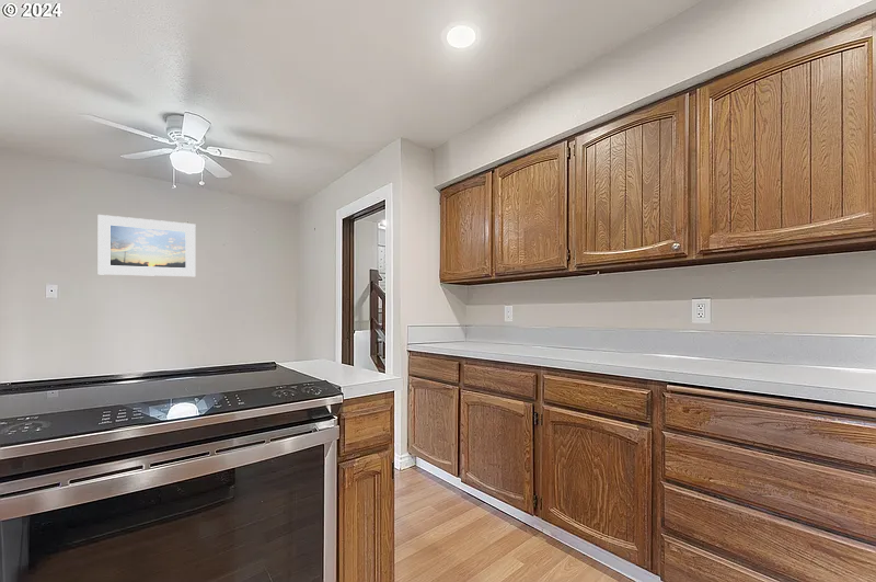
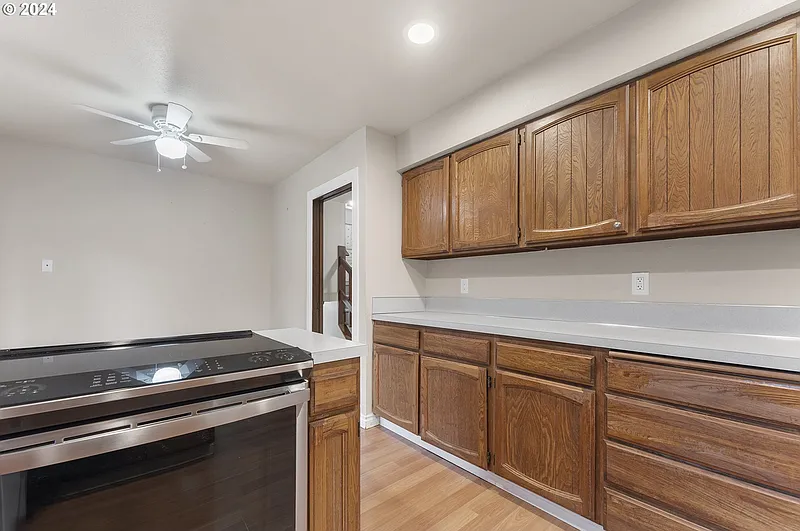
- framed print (149, 247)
